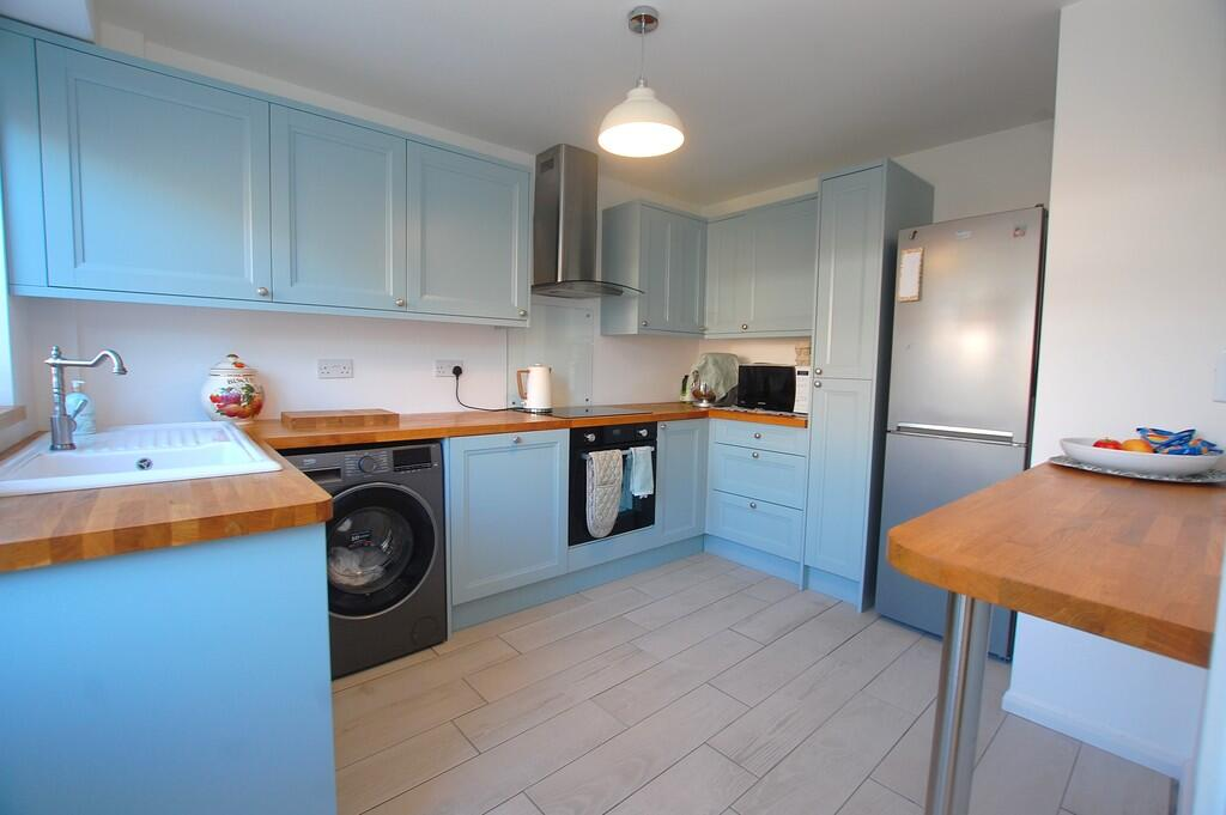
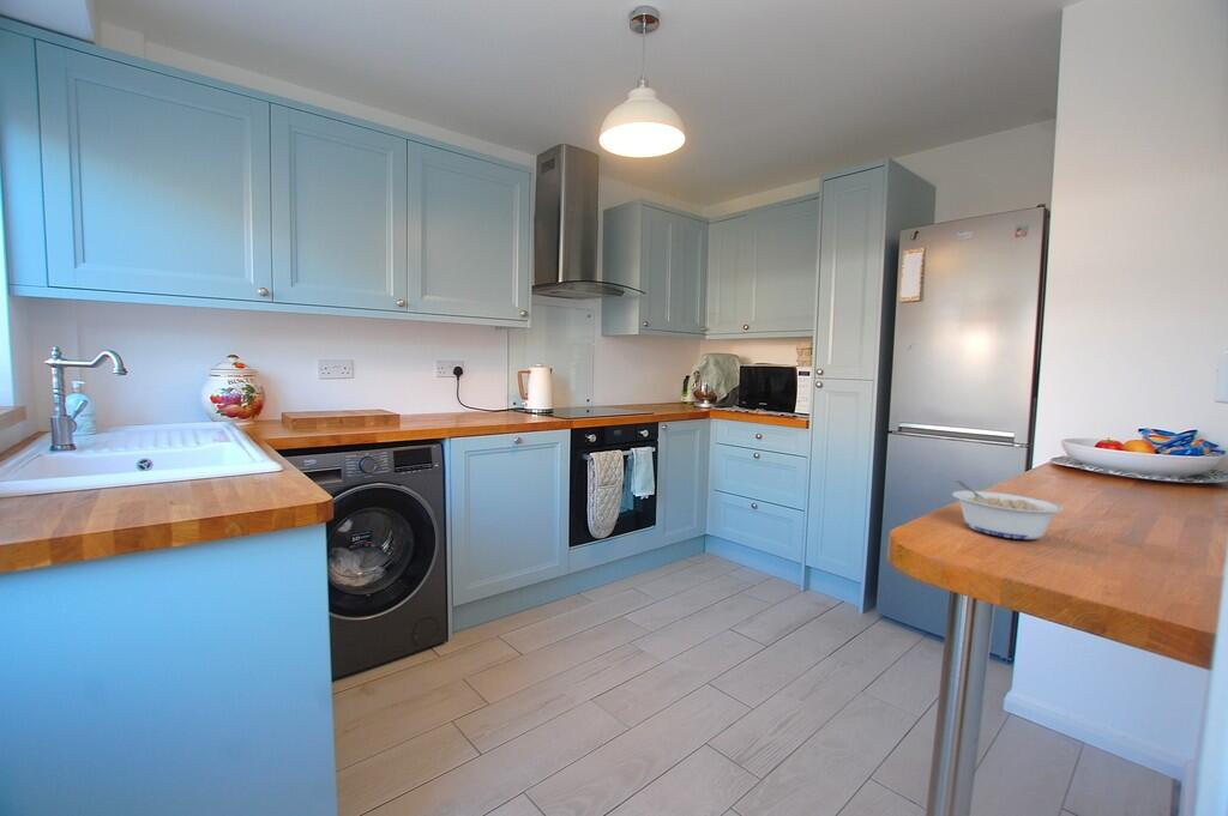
+ legume (999, 510)
